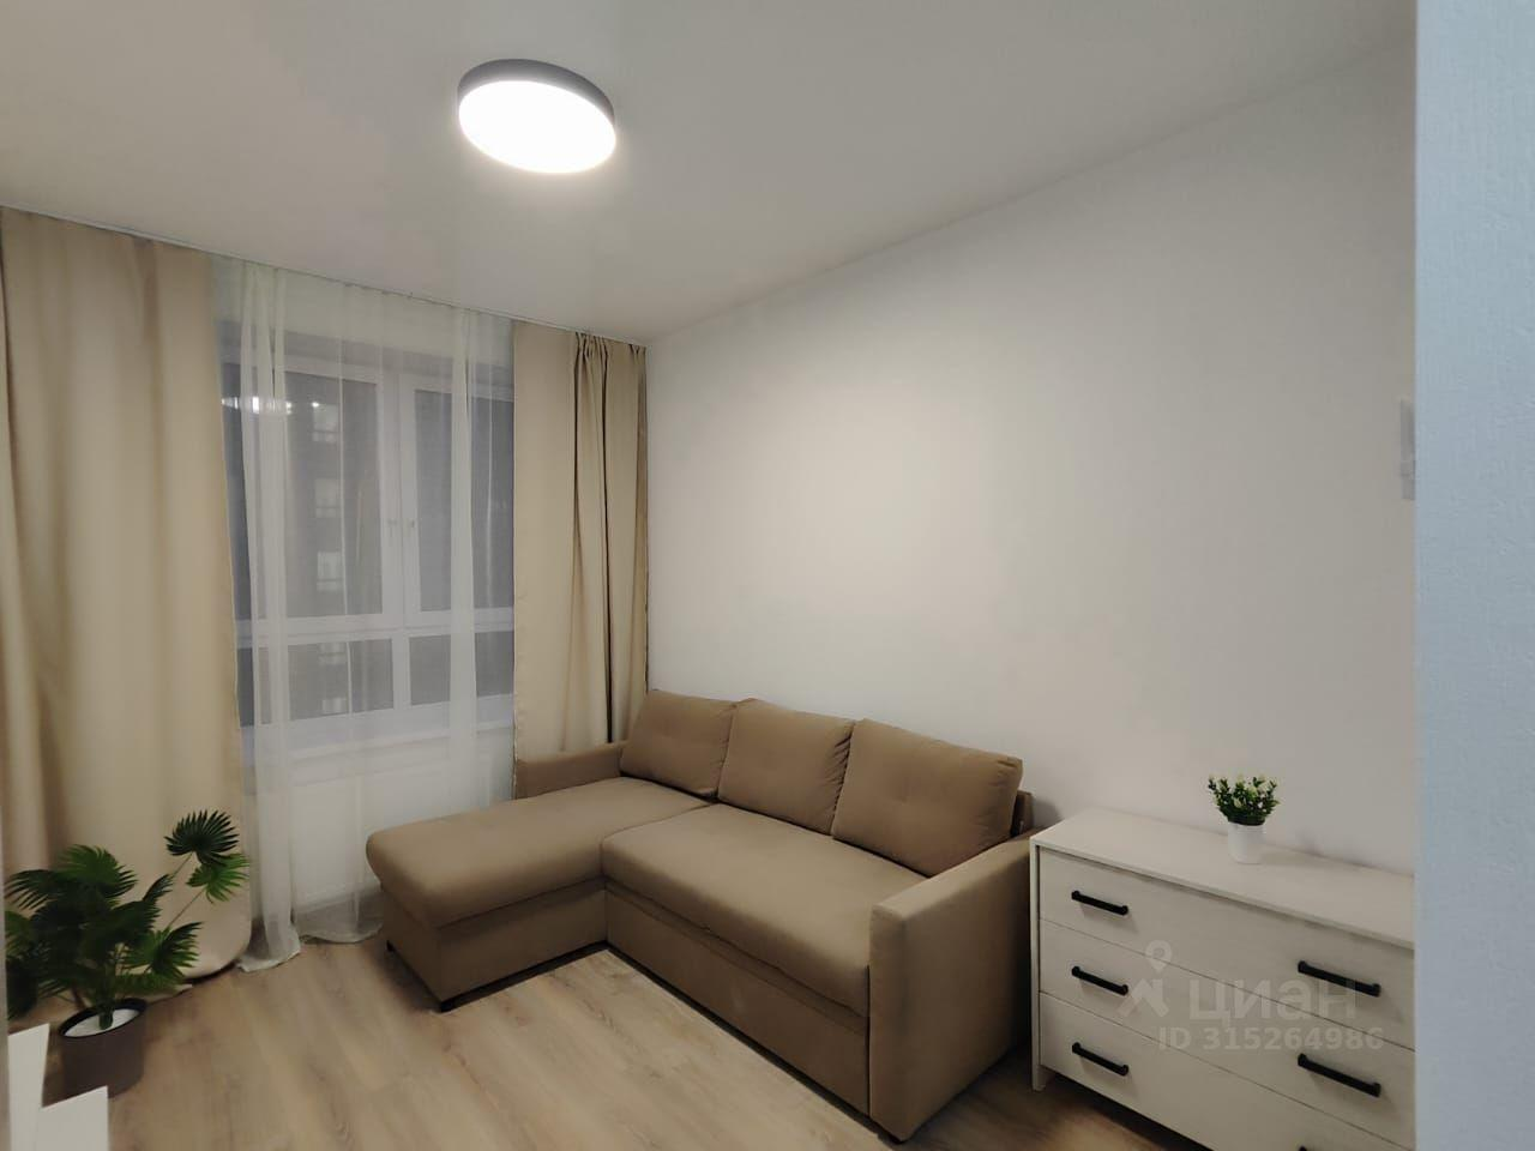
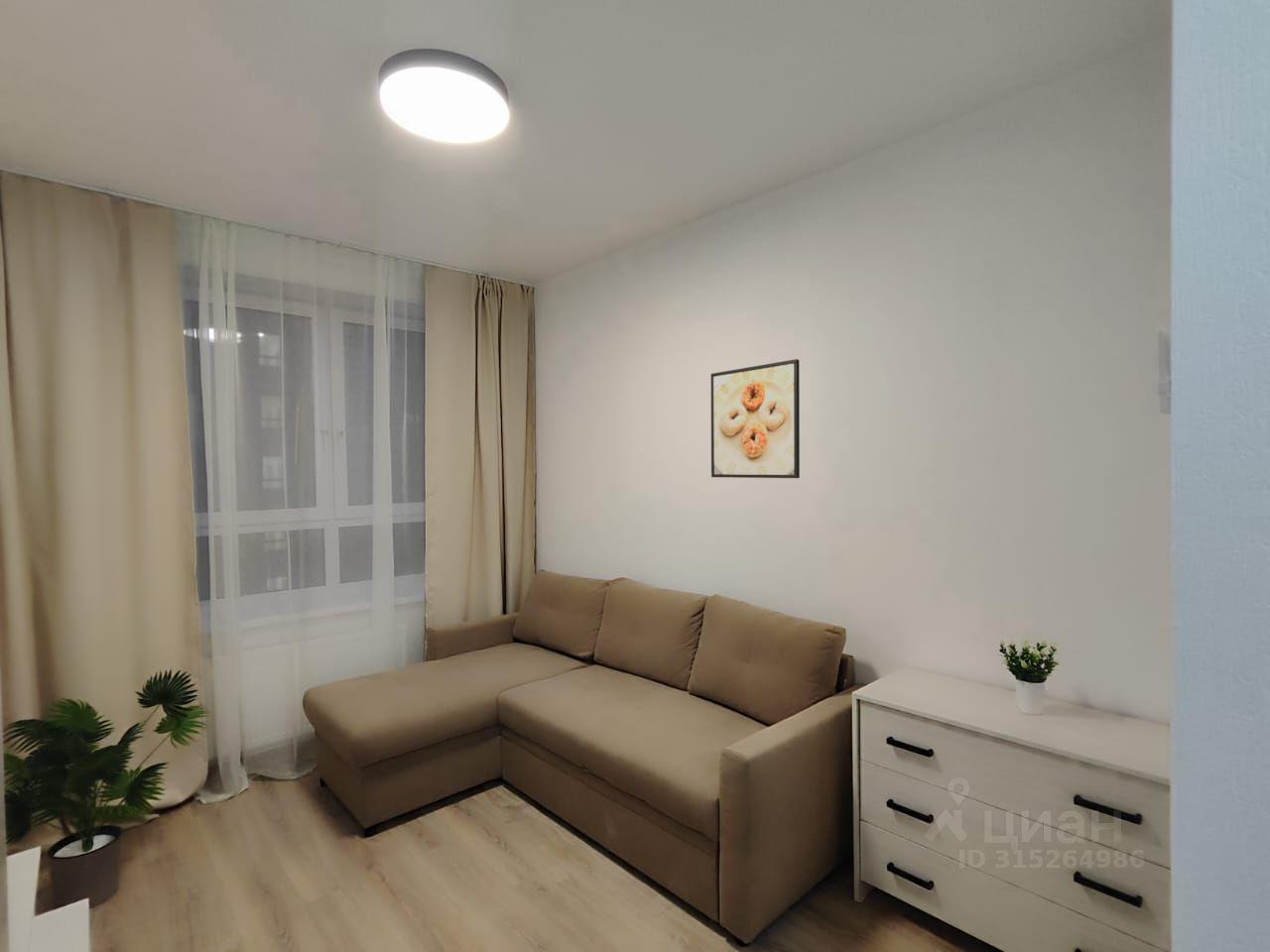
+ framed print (752, 421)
